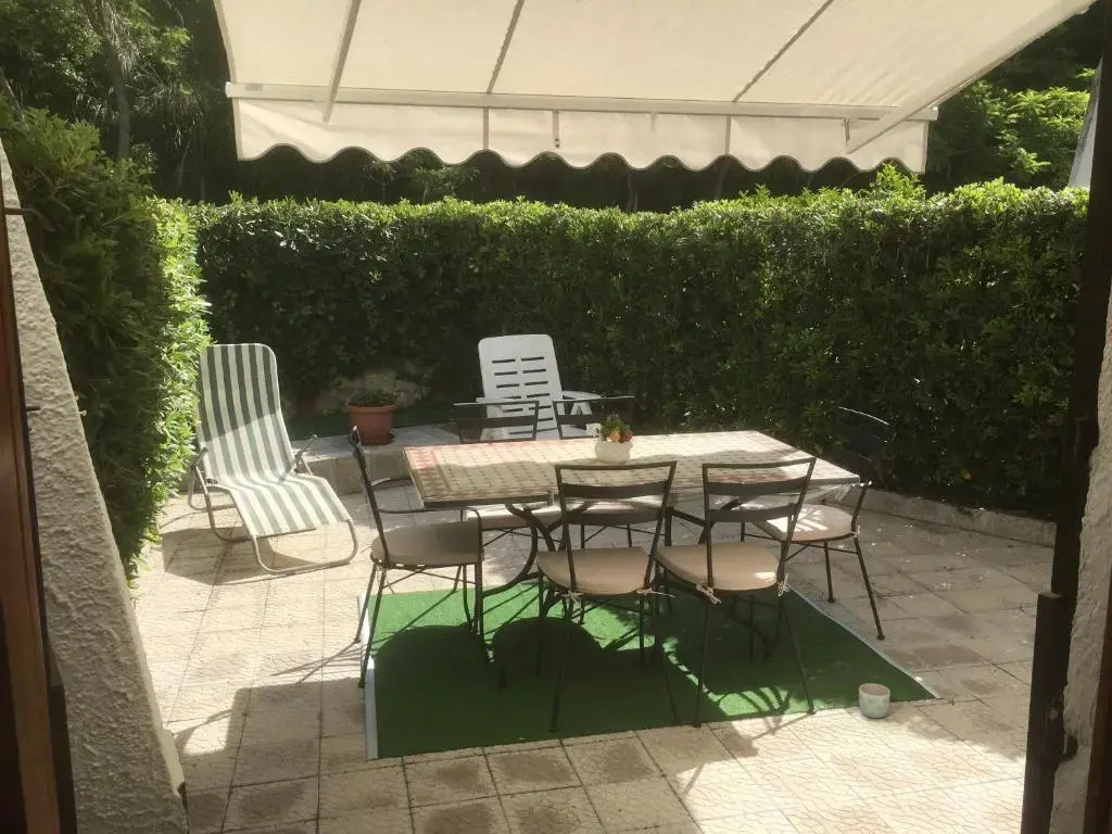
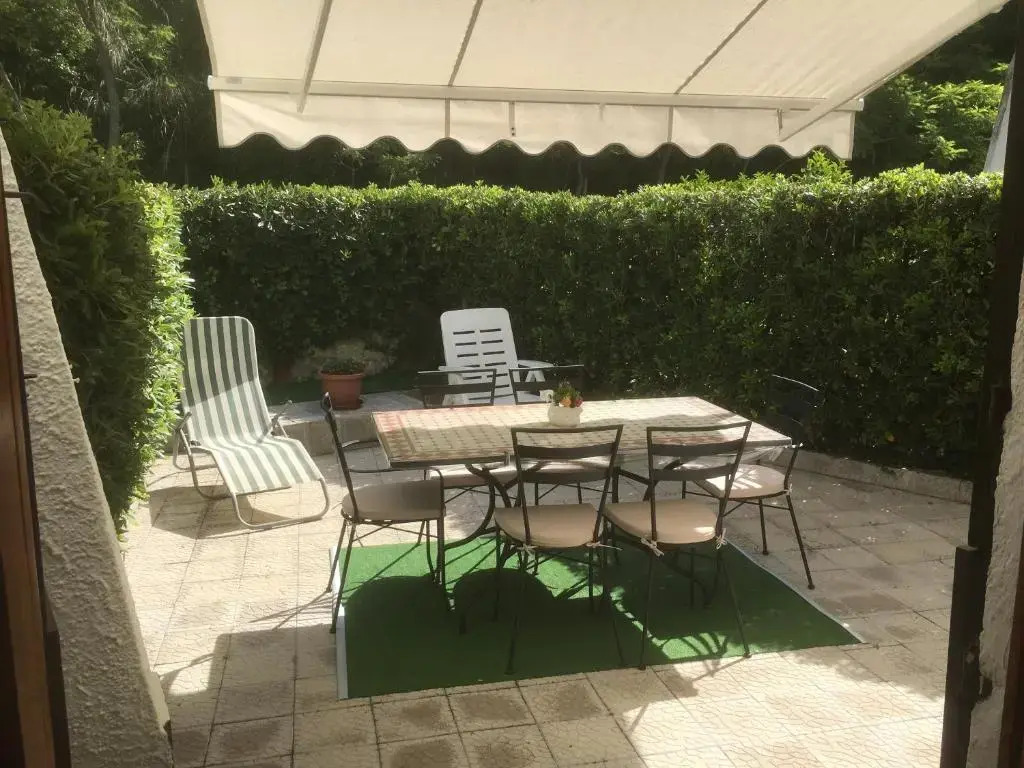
- planter (873, 702)
